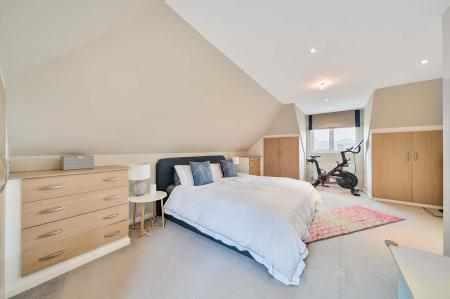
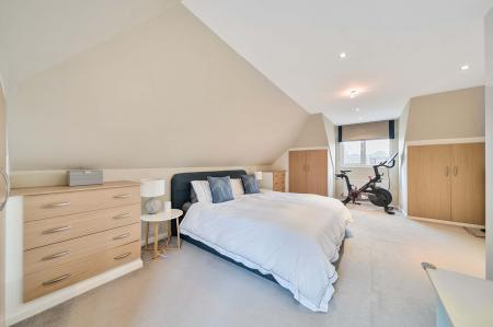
- rug (336, 220)
